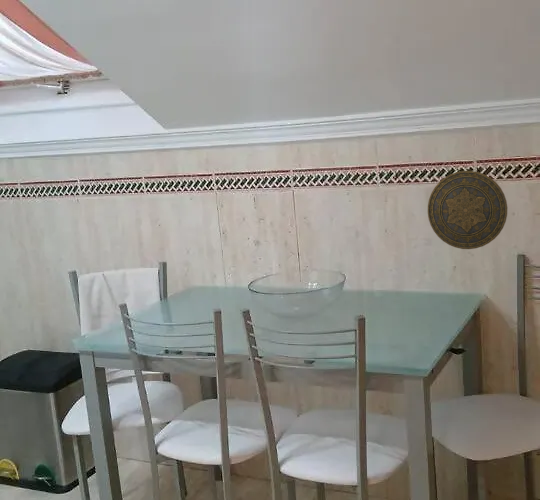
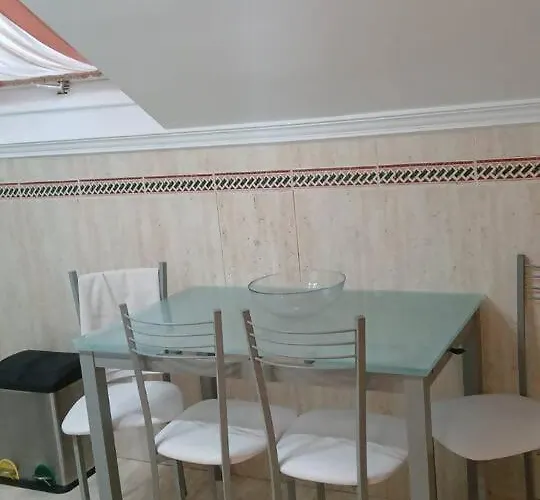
- decorative plate (465, 210)
